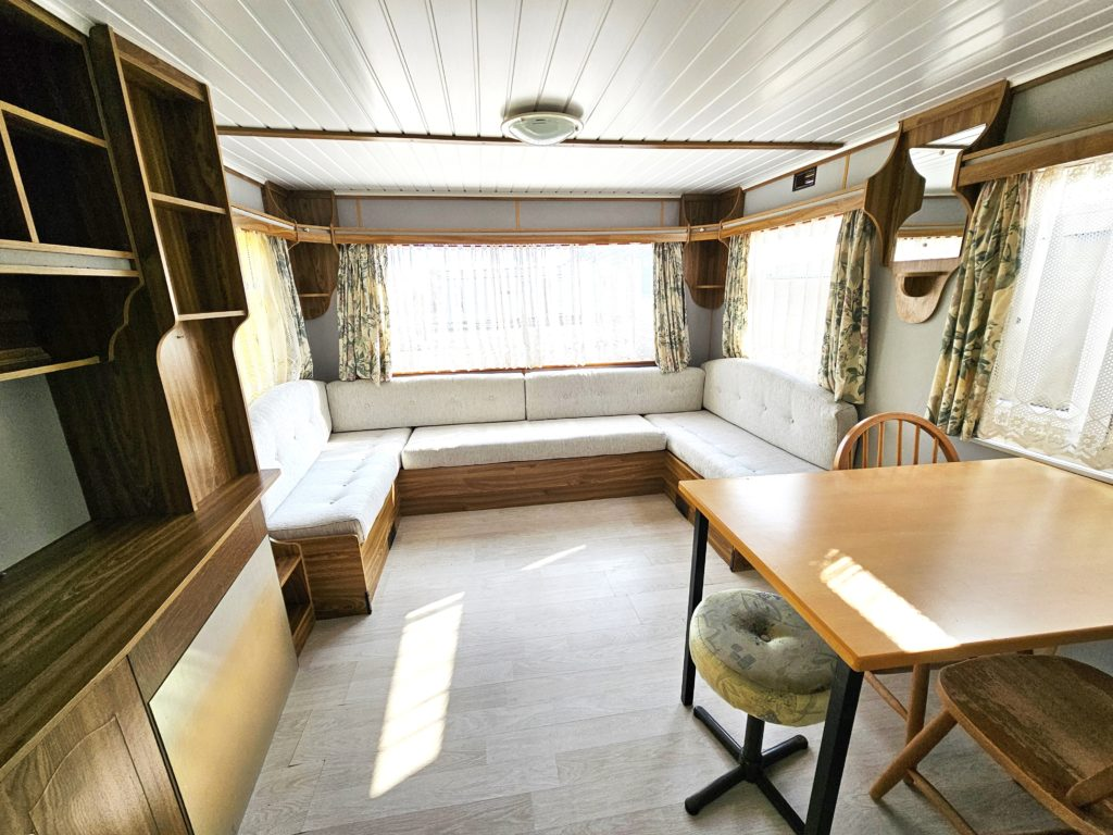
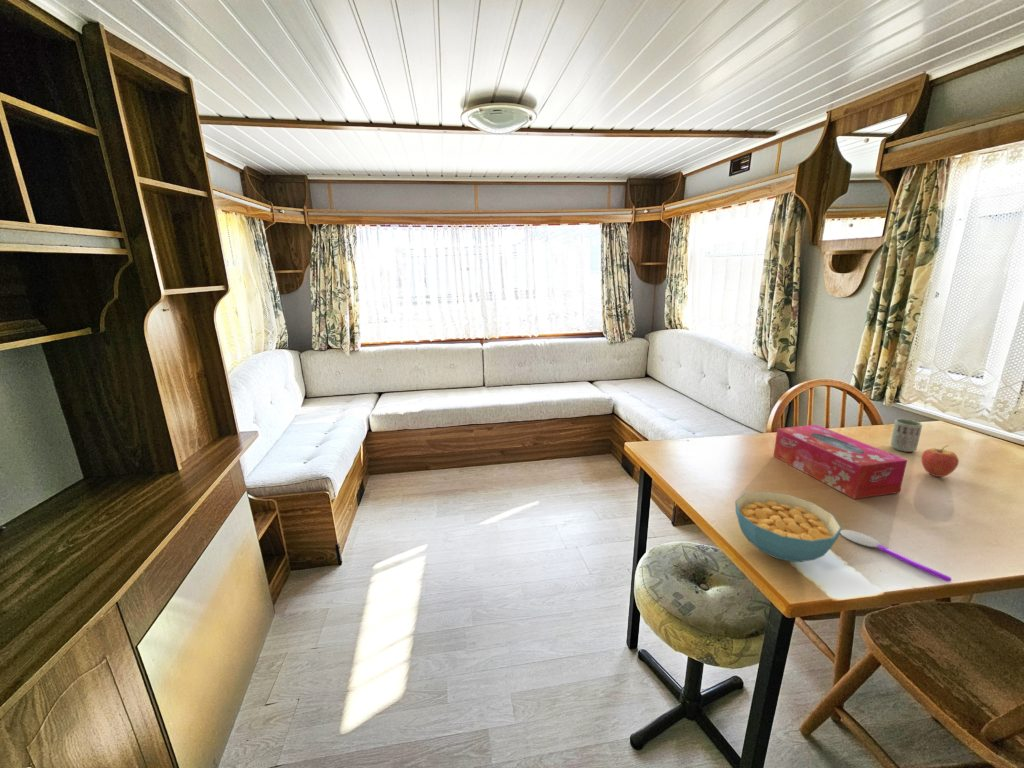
+ cup (905, 435)
+ spoon (891, 552)
+ tissue box (833, 457)
+ cereal bowl (782, 533)
+ fruit (939, 460)
